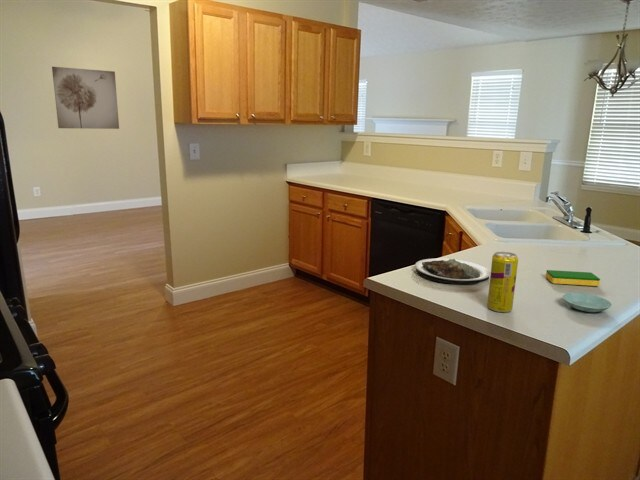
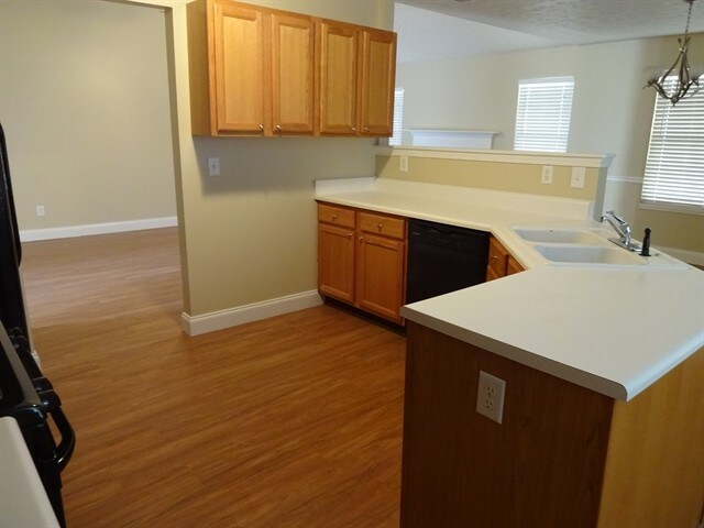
- beverage can (502, 281)
- plate (451, 268)
- dish sponge (572, 277)
- wall art (87, 99)
- saucer (586, 304)
